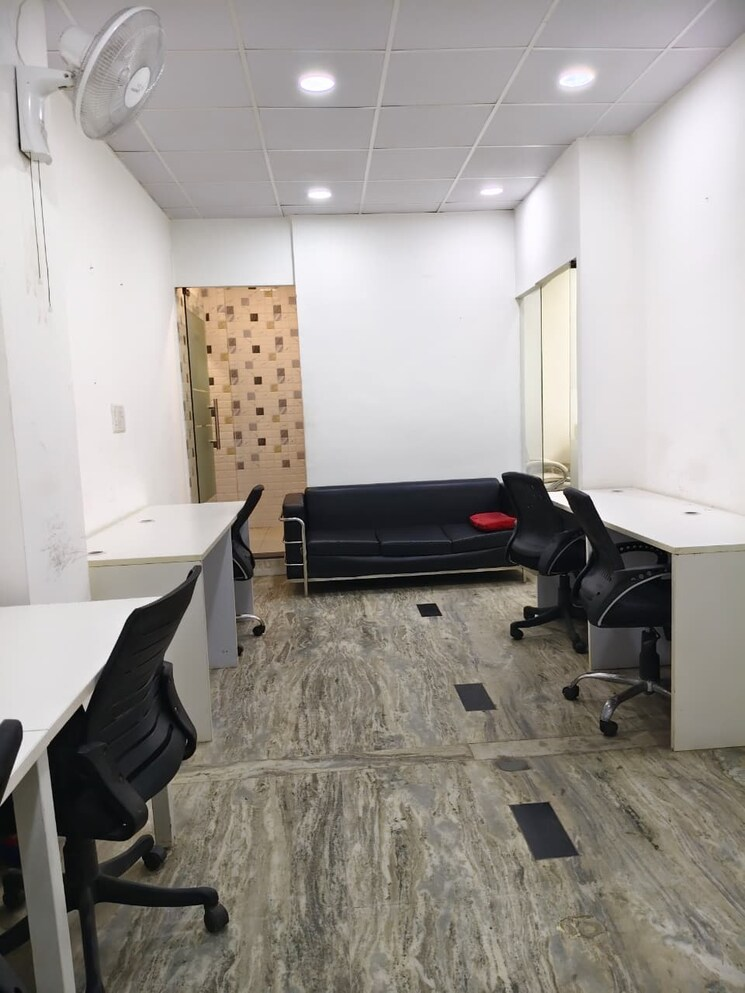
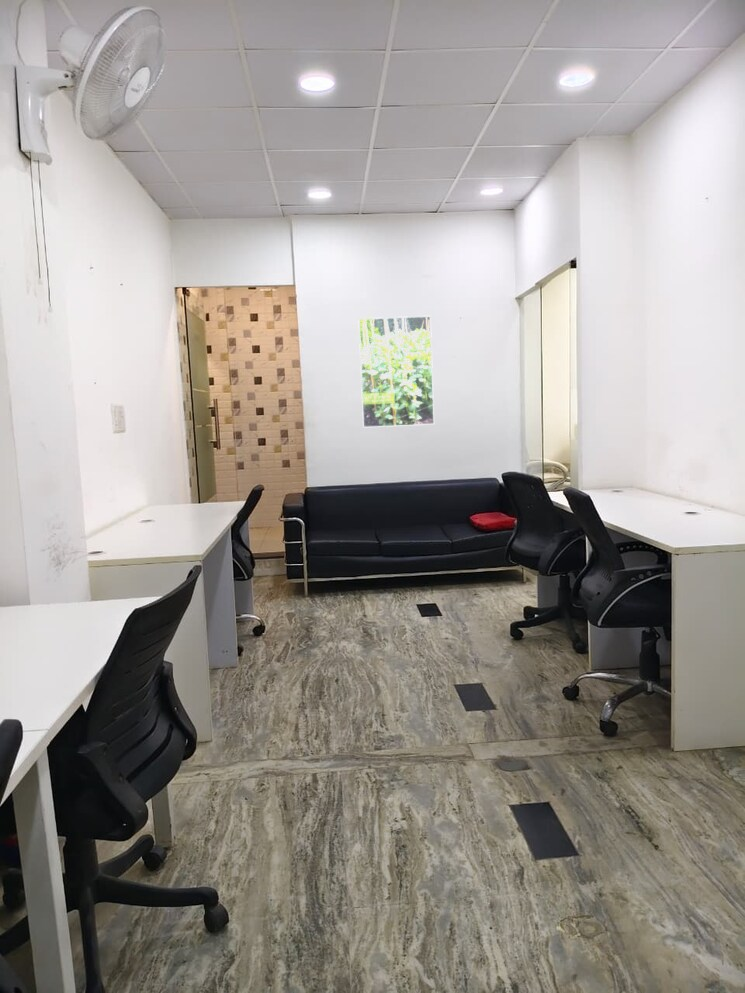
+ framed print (396, 372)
